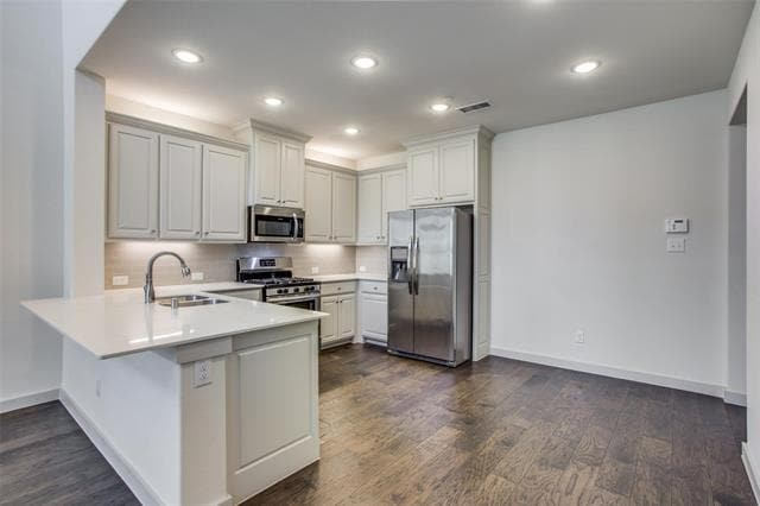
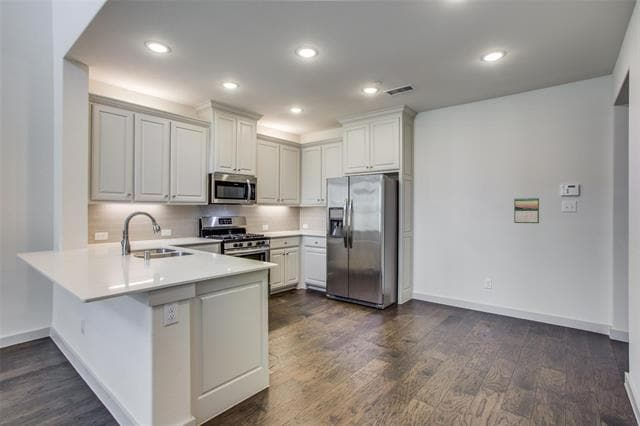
+ calendar (526, 210)
